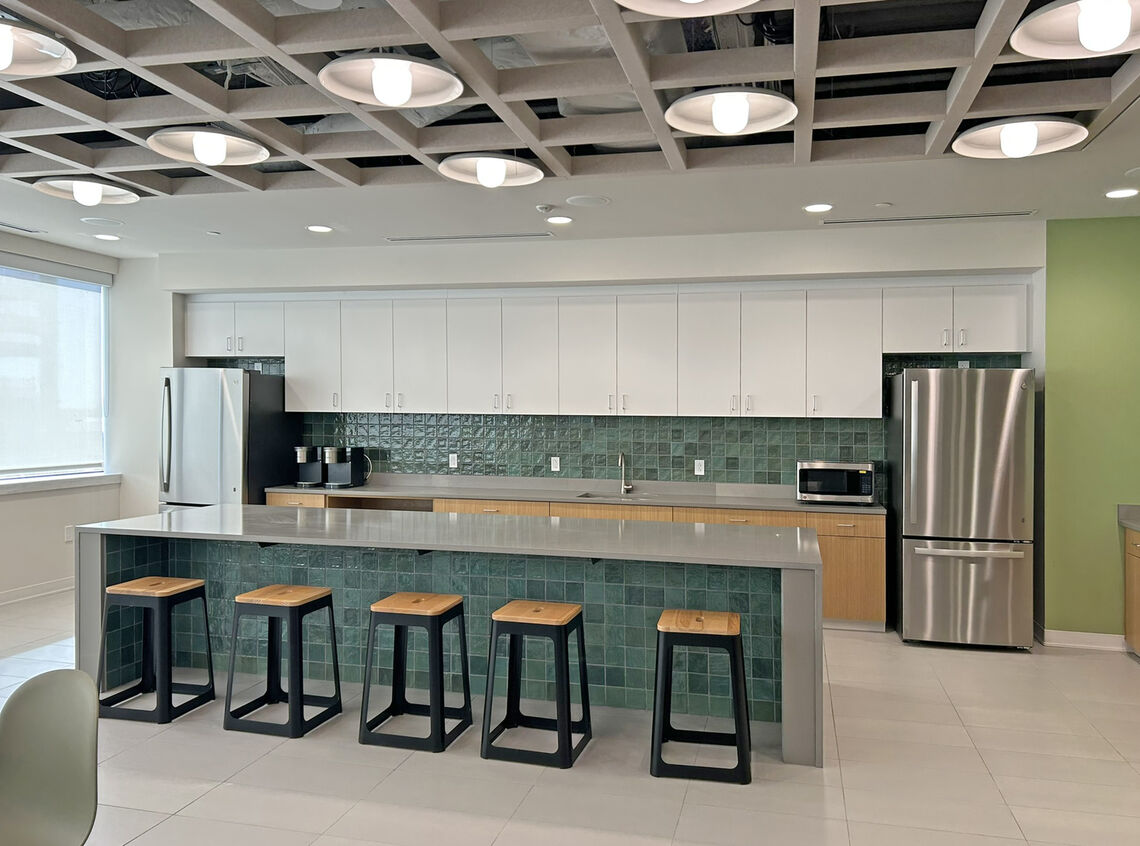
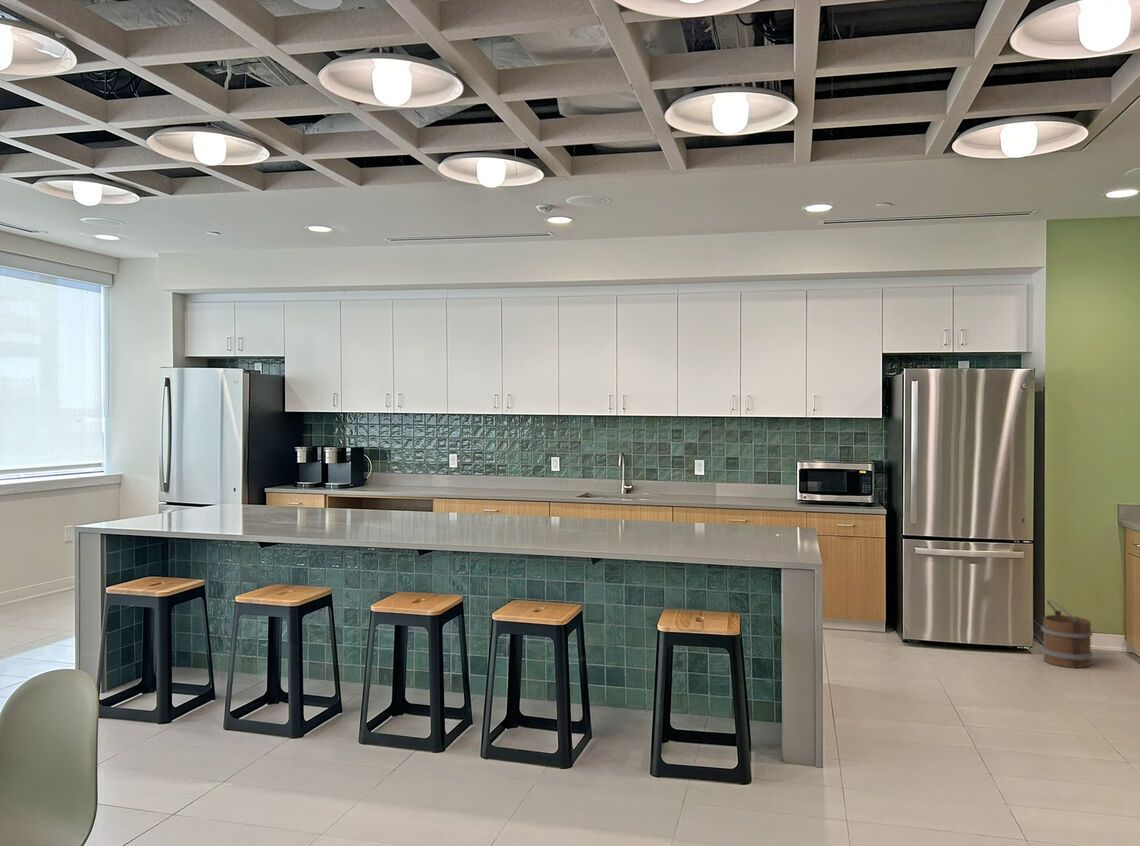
+ bucket (1066, 631)
